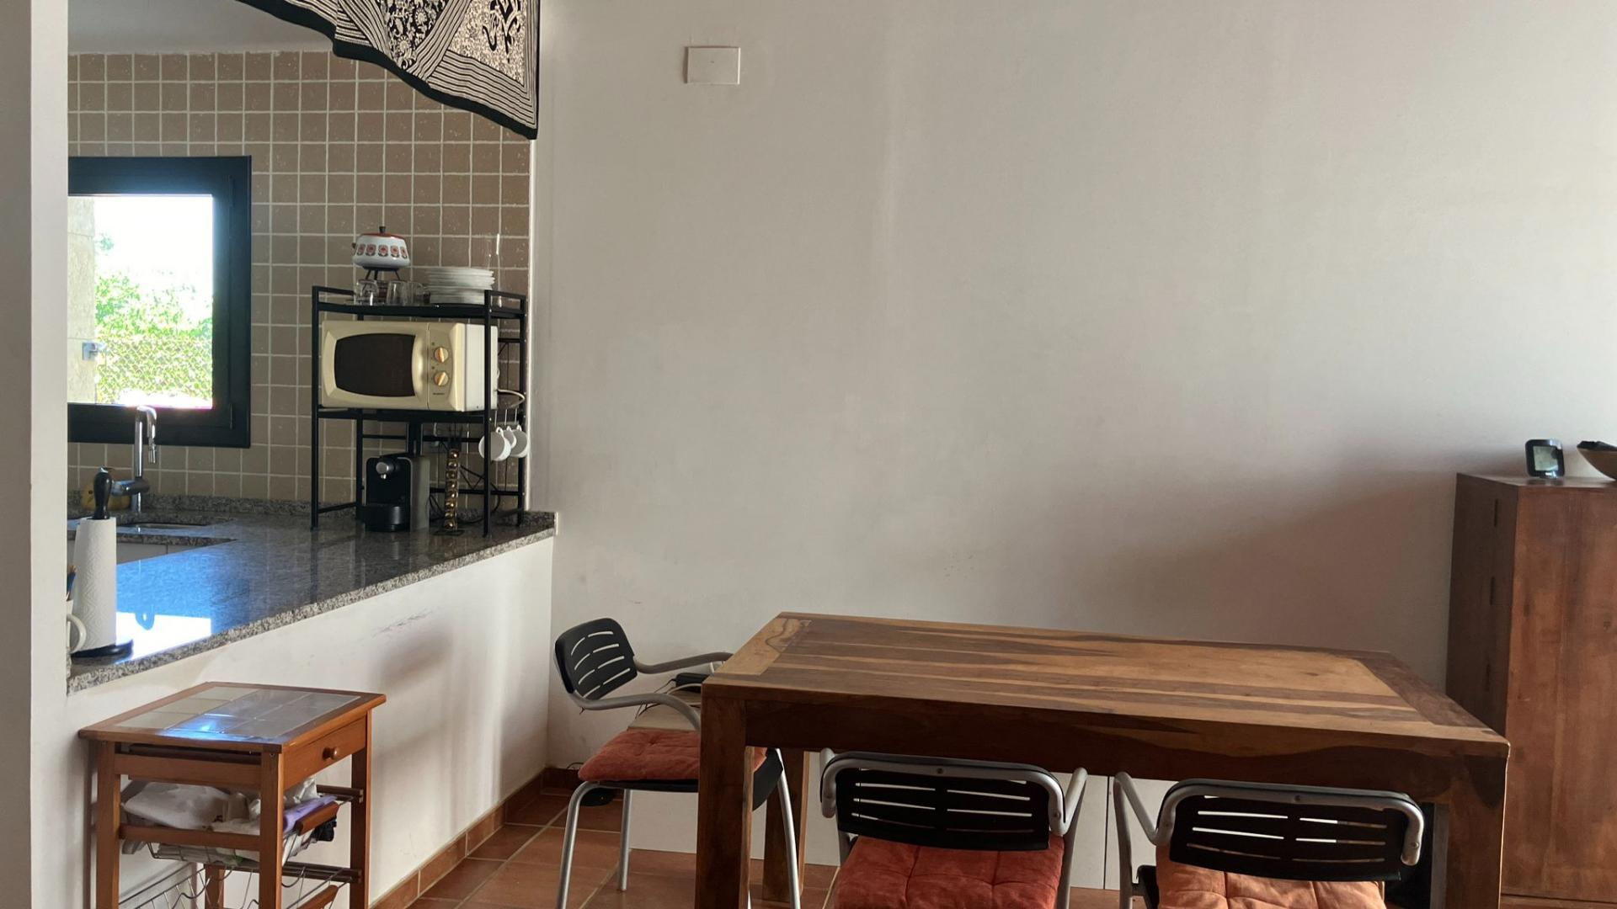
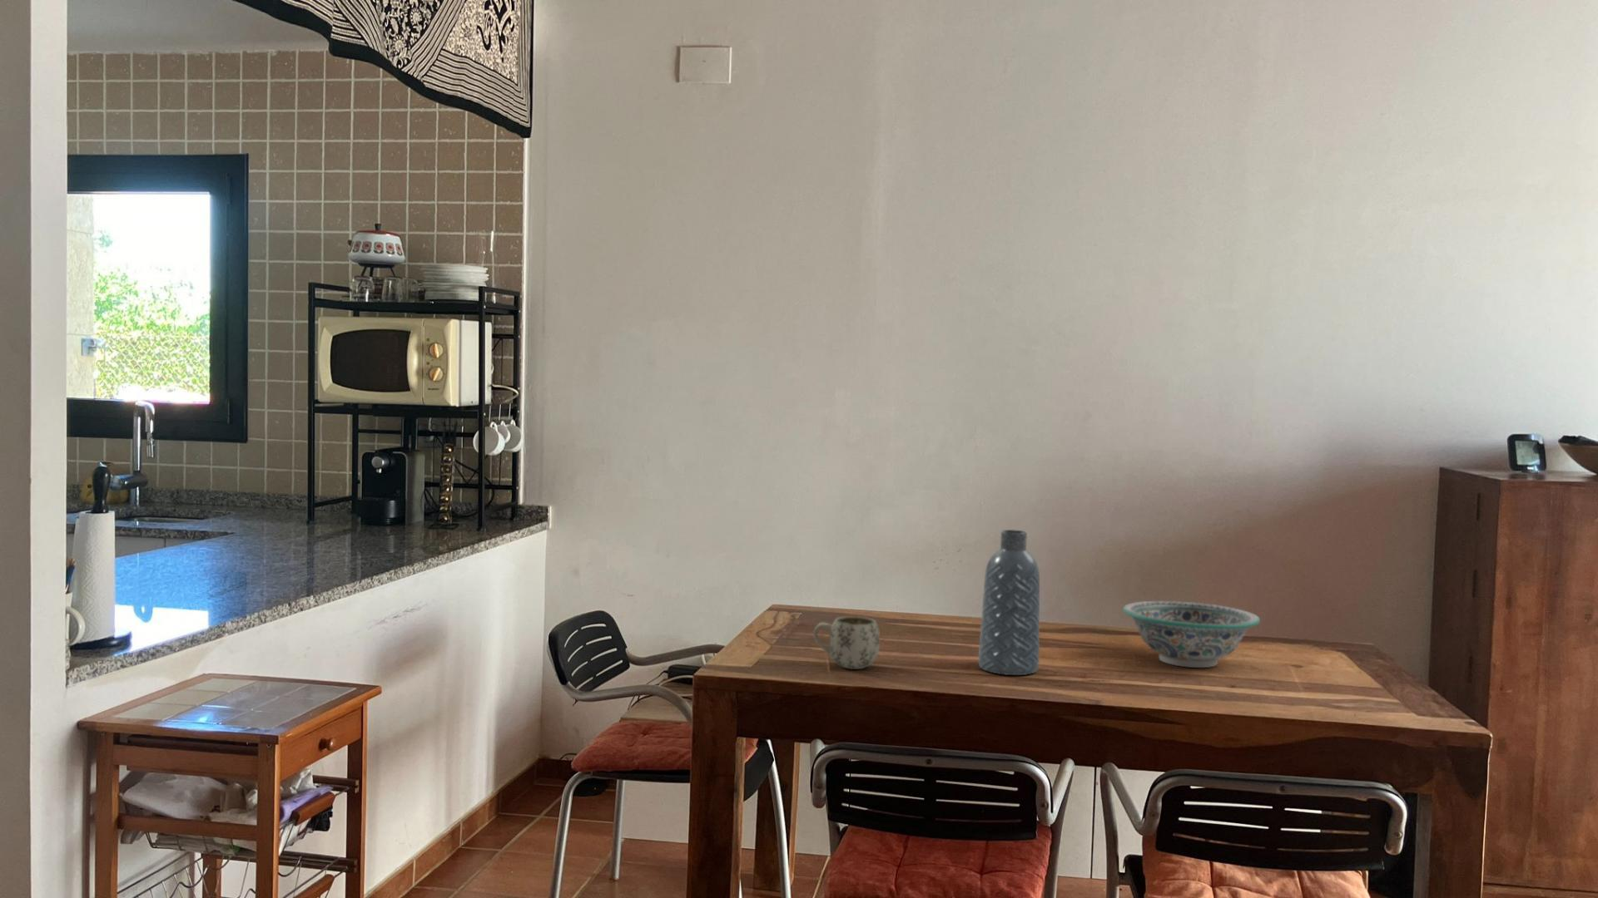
+ vase (1011, 601)
+ decorative bowl (1189, 637)
+ mug (845, 643)
